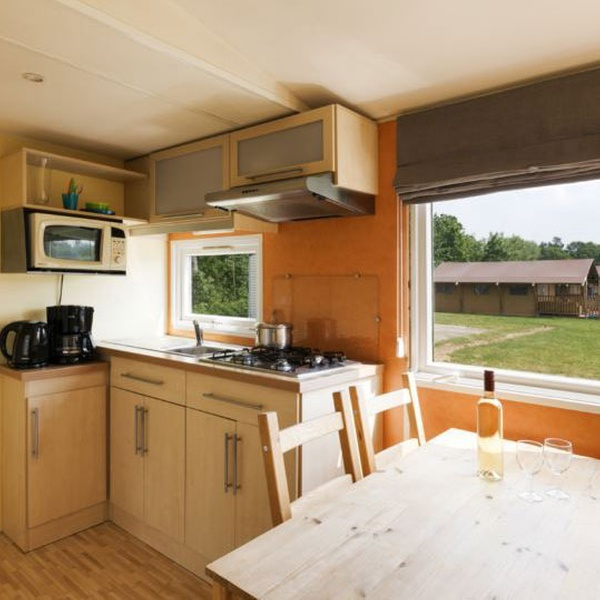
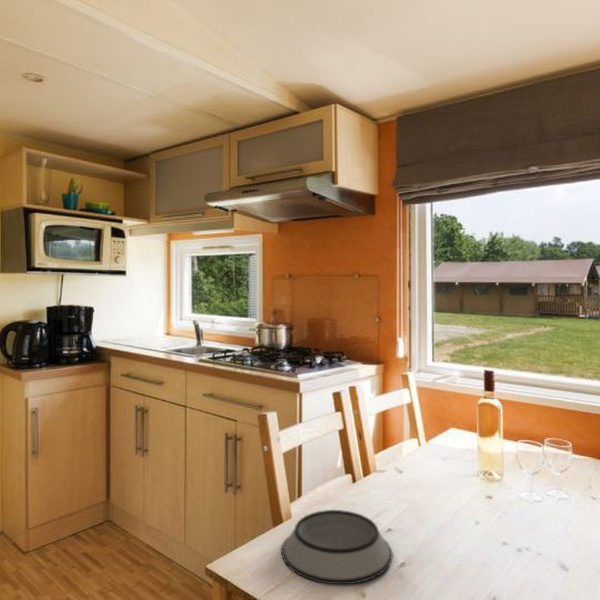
+ bowl (336, 539)
